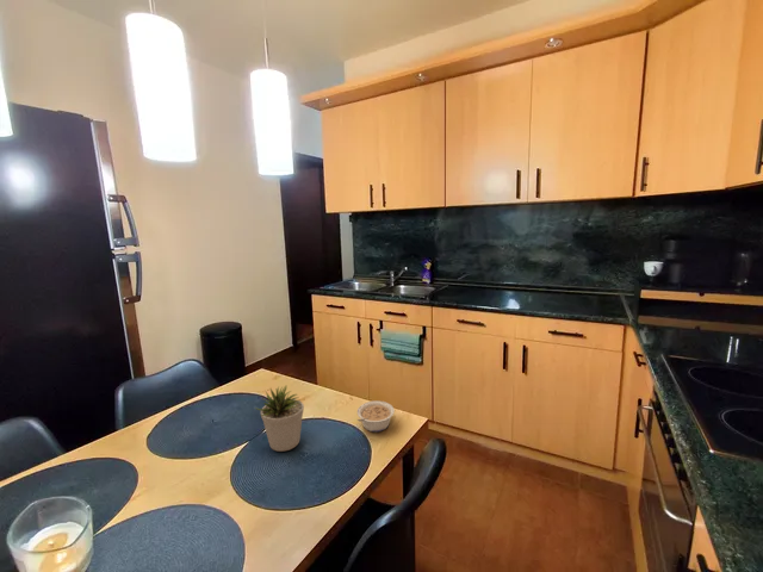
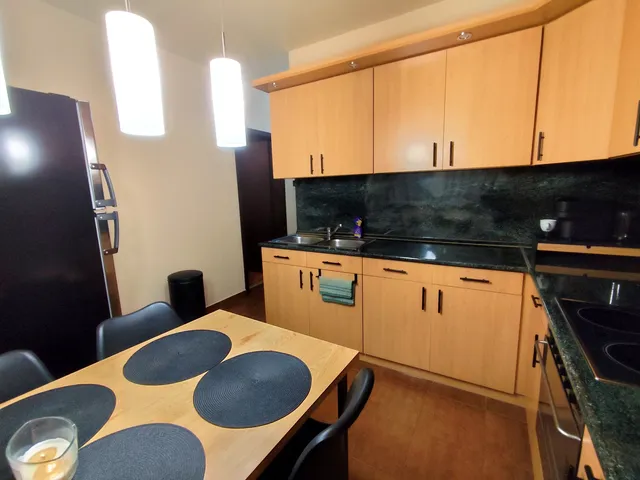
- potted plant (280, 414)
- legume (376, 416)
